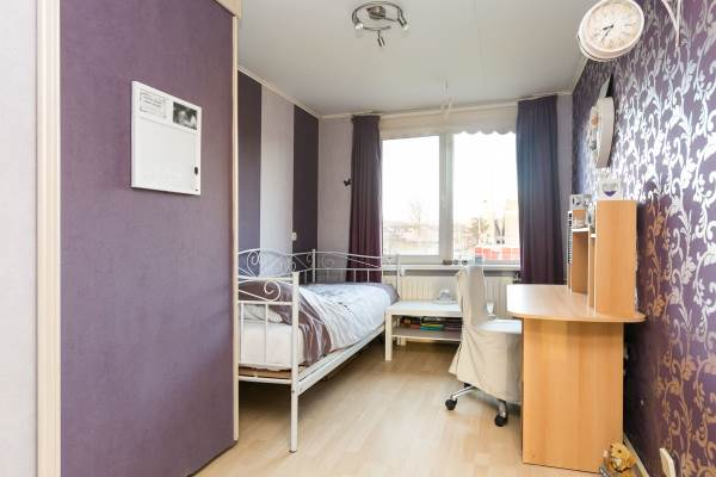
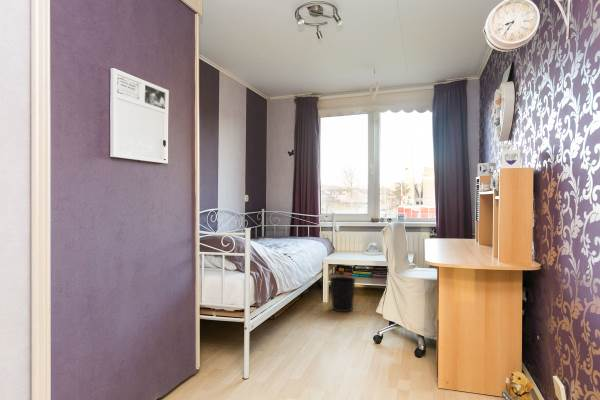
+ wastebasket (342, 294)
